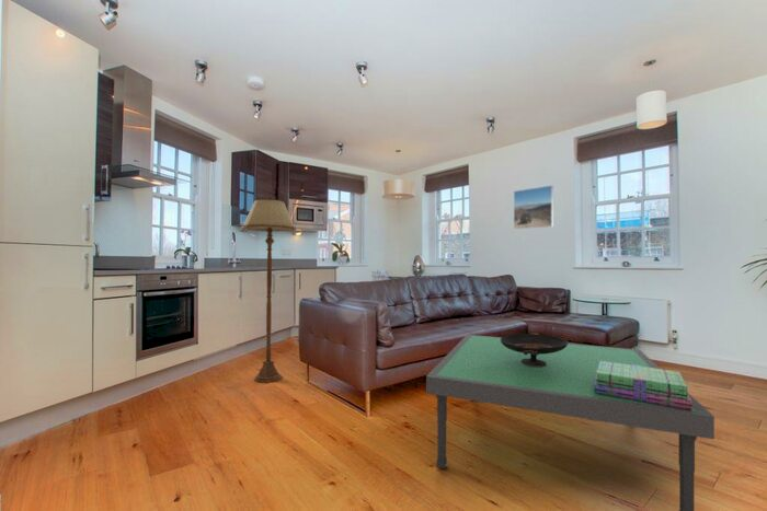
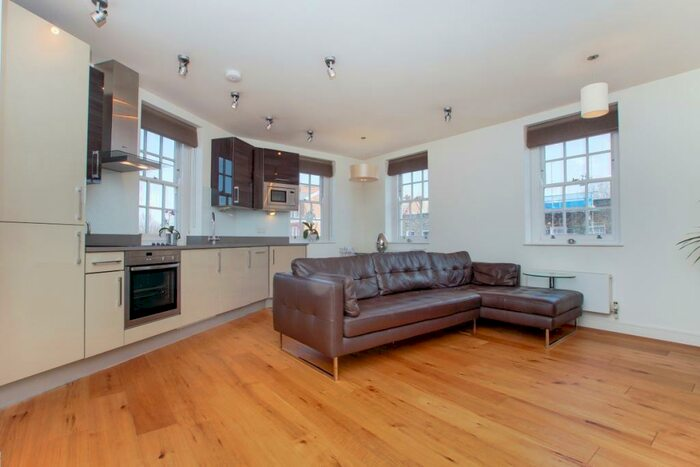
- decorative bowl (533, 350)
- coffee table (547, 400)
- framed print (533, 208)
- stack of books (638, 382)
- floor lamp (268, 287)
